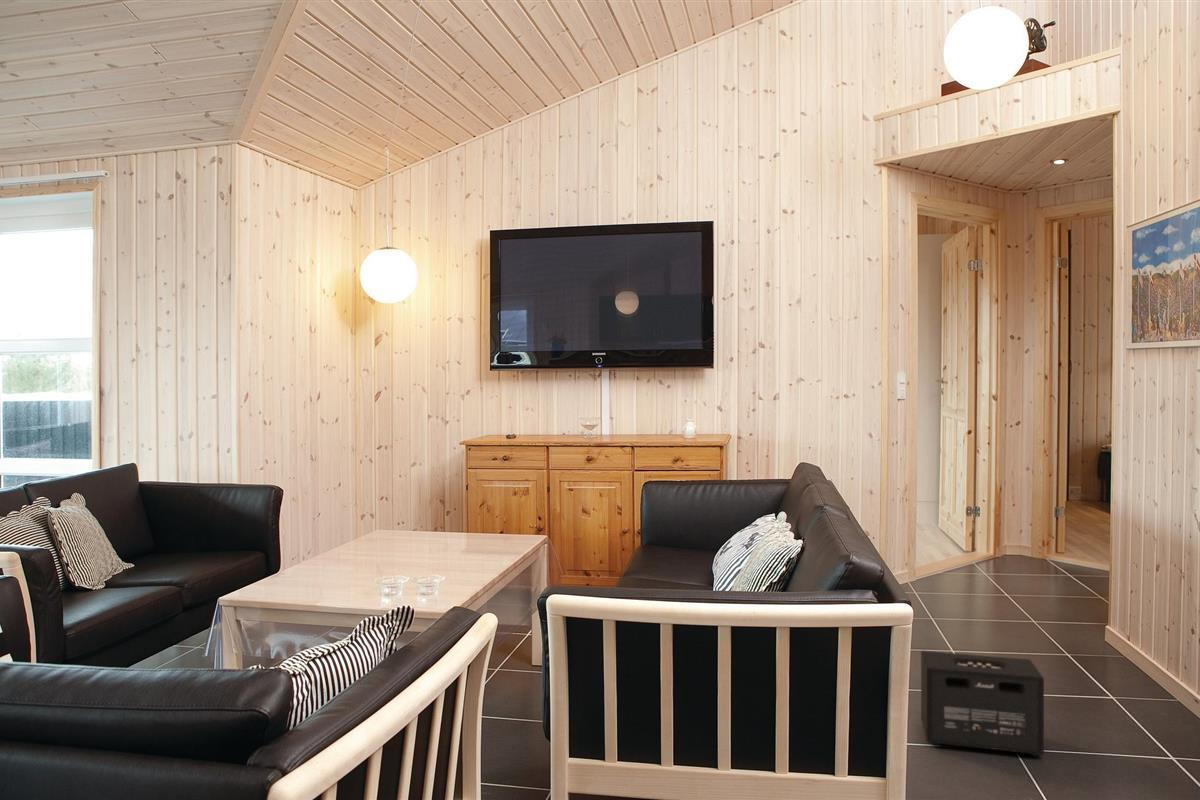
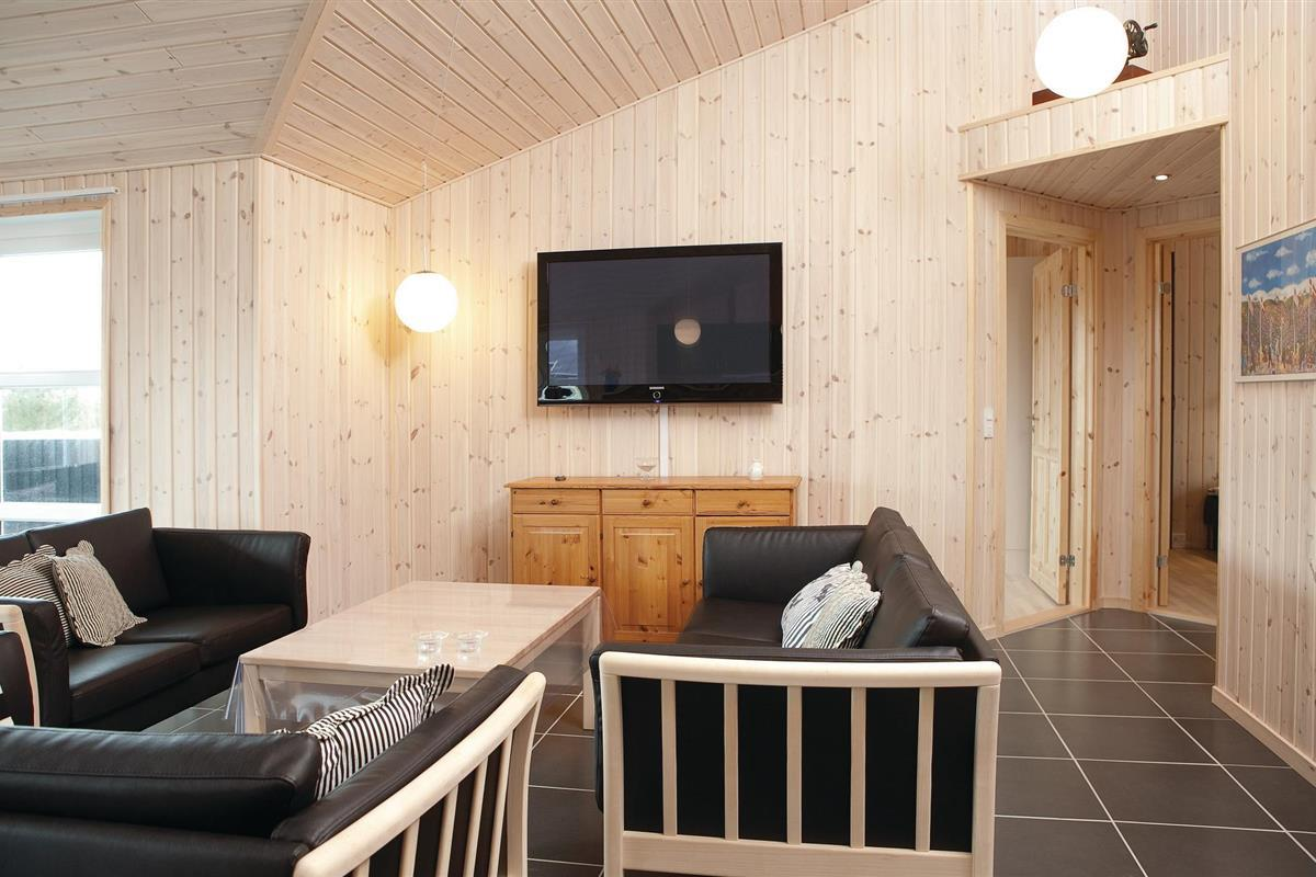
- speaker (979, 701)
